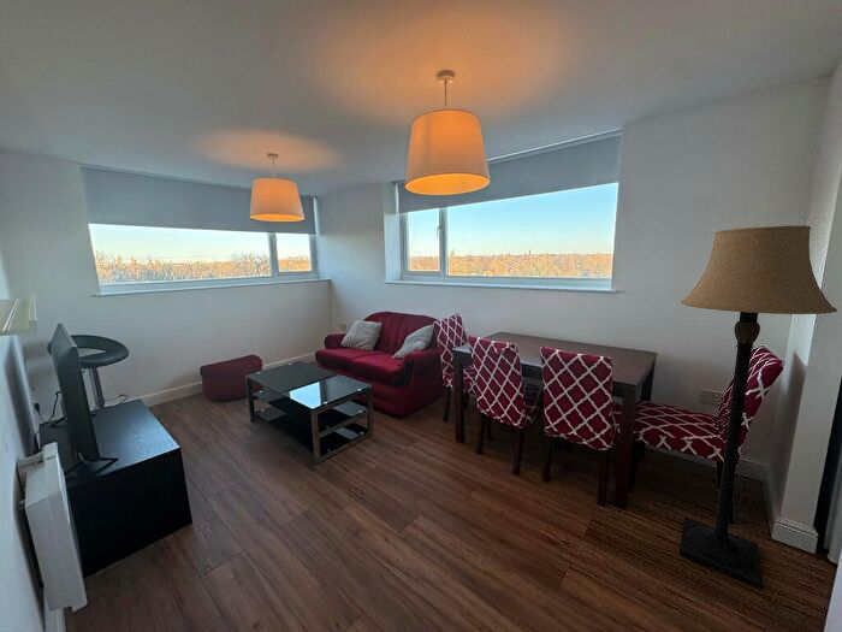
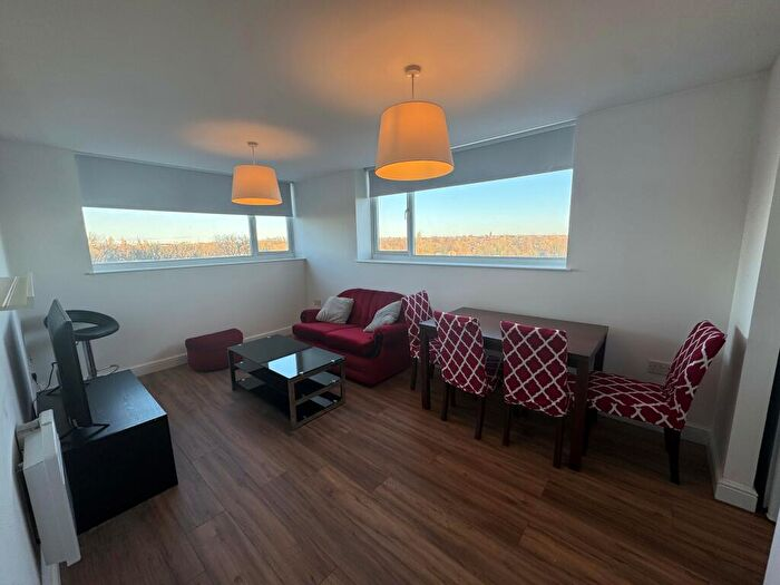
- lamp (737, 402)
